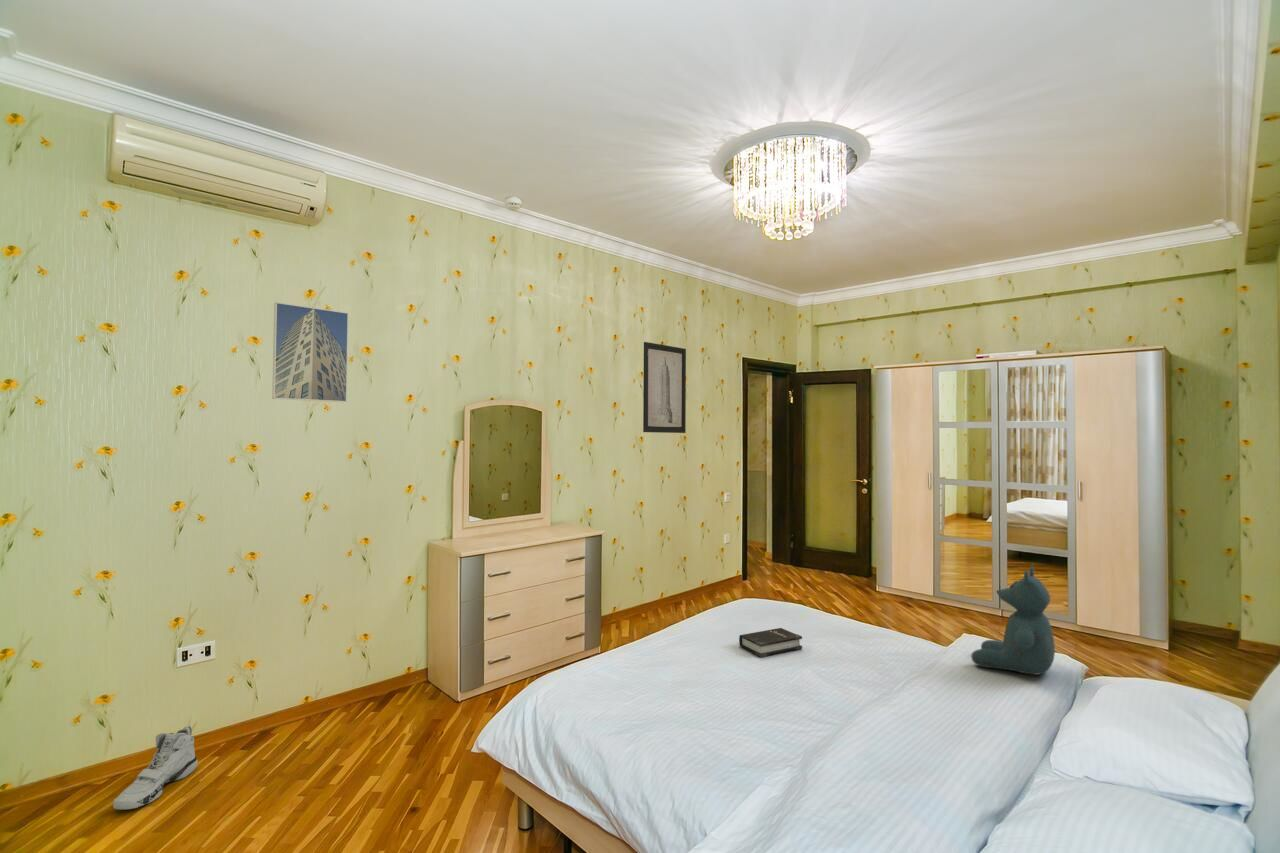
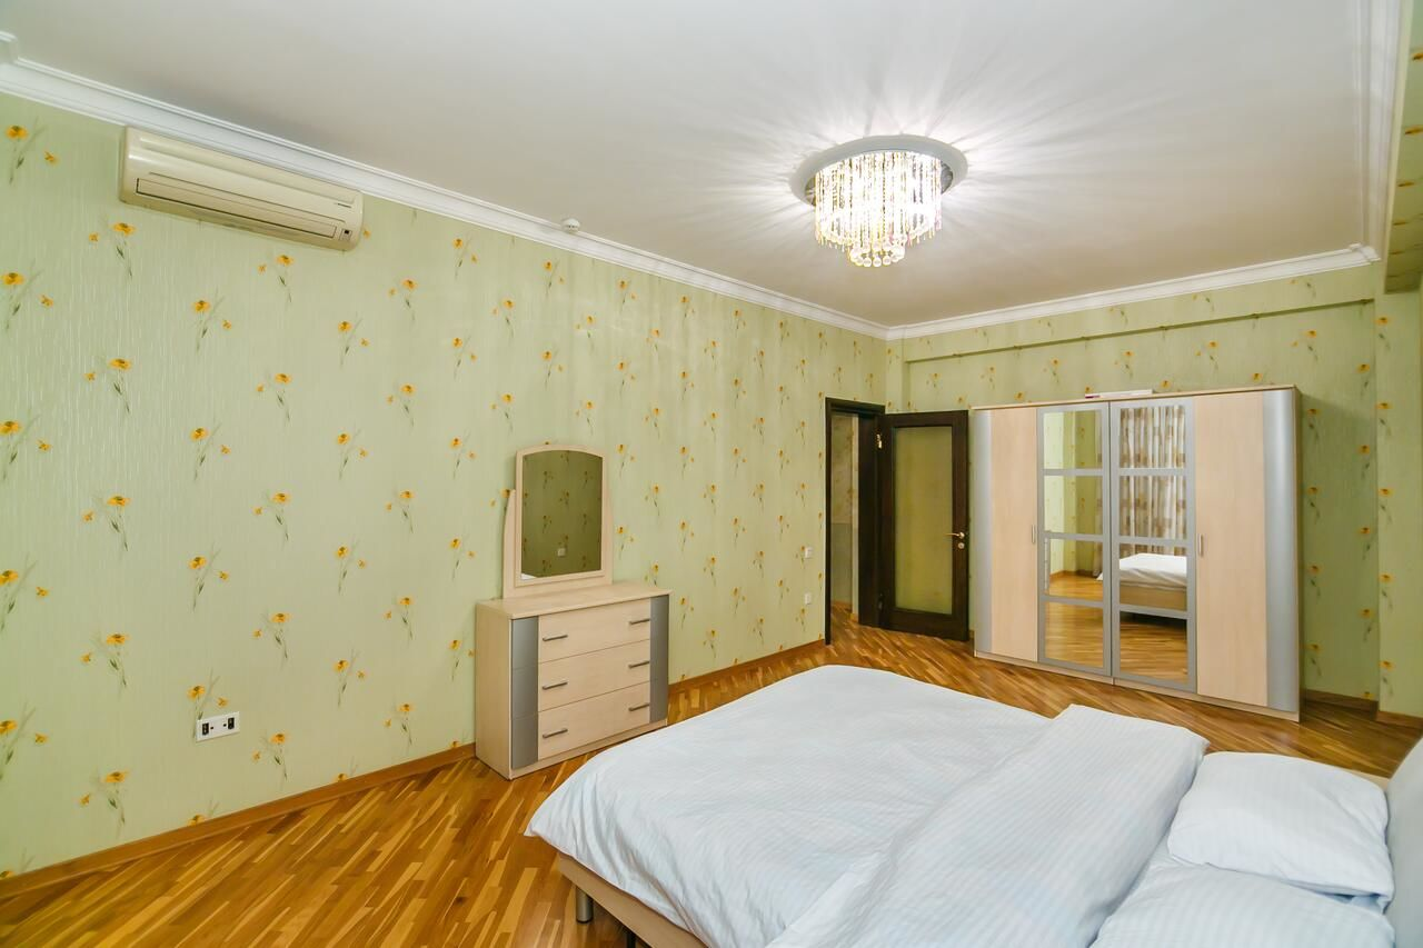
- hardback book (770, 641)
- wall art (665, 389)
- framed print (311, 354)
- sneaker (157, 764)
- teddy bear (1013, 616)
